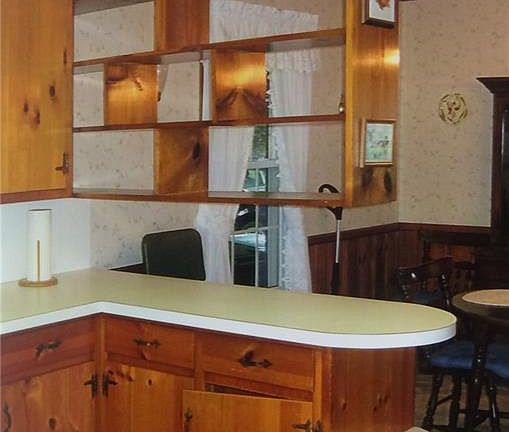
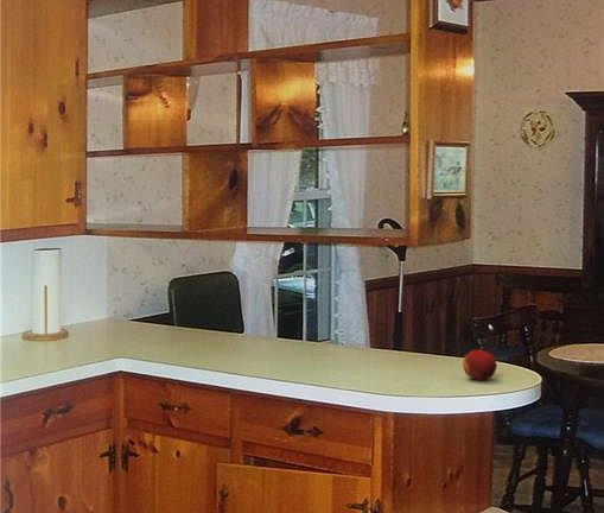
+ fruit (478, 365)
